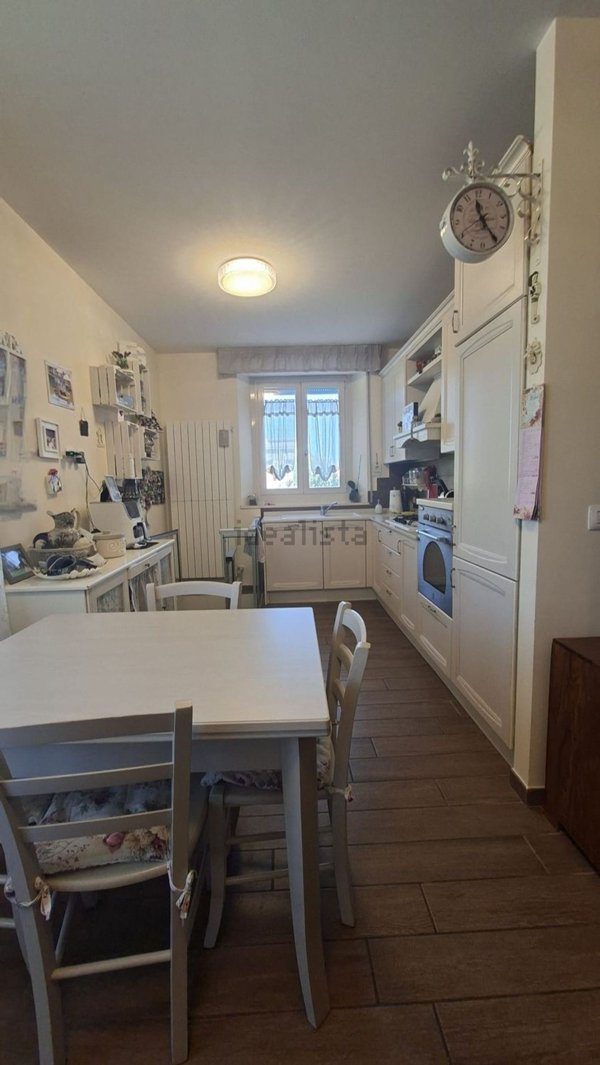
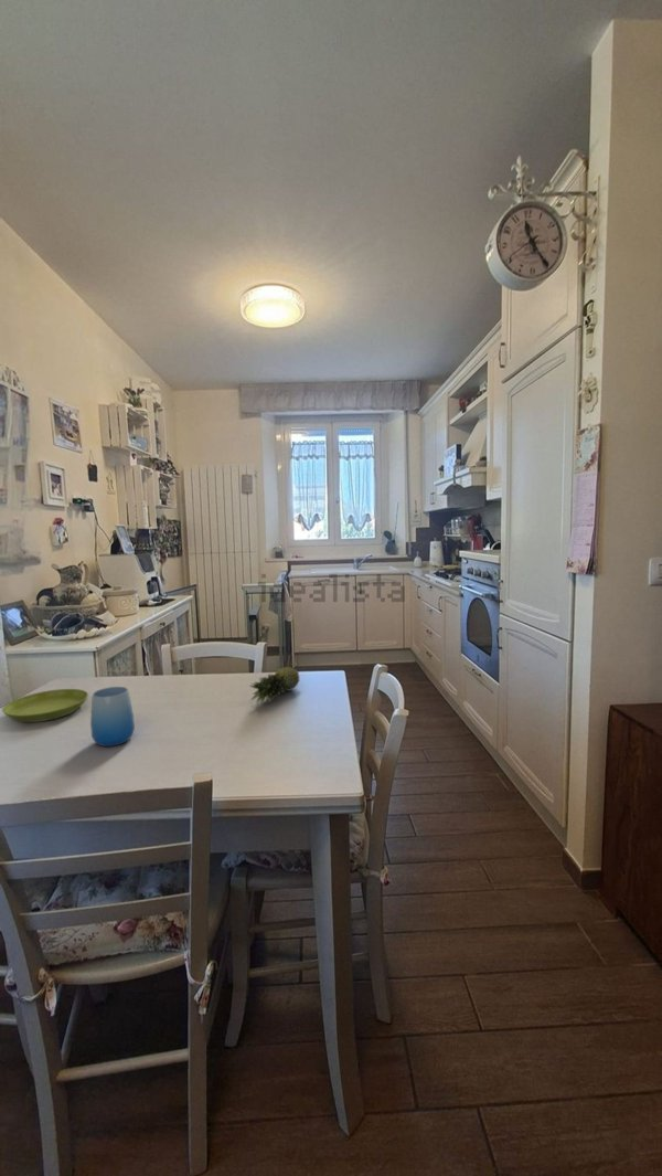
+ fruit (275, 682)
+ saucer (46, 706)
+ cup (111, 716)
